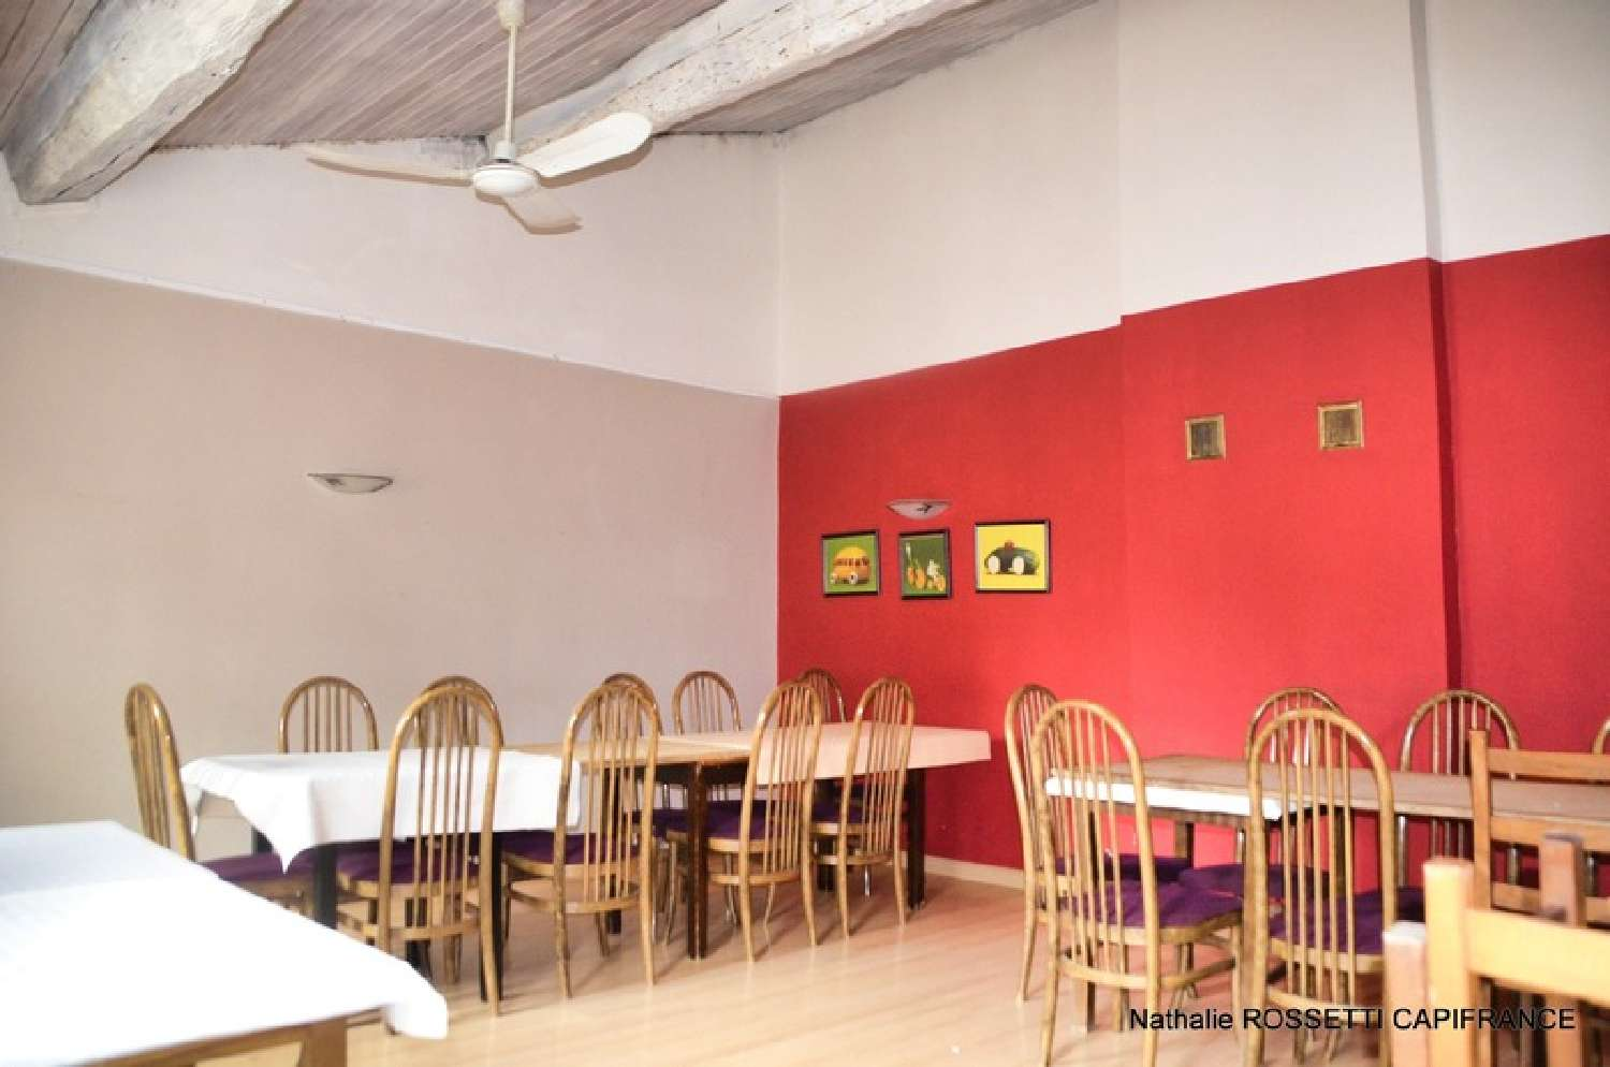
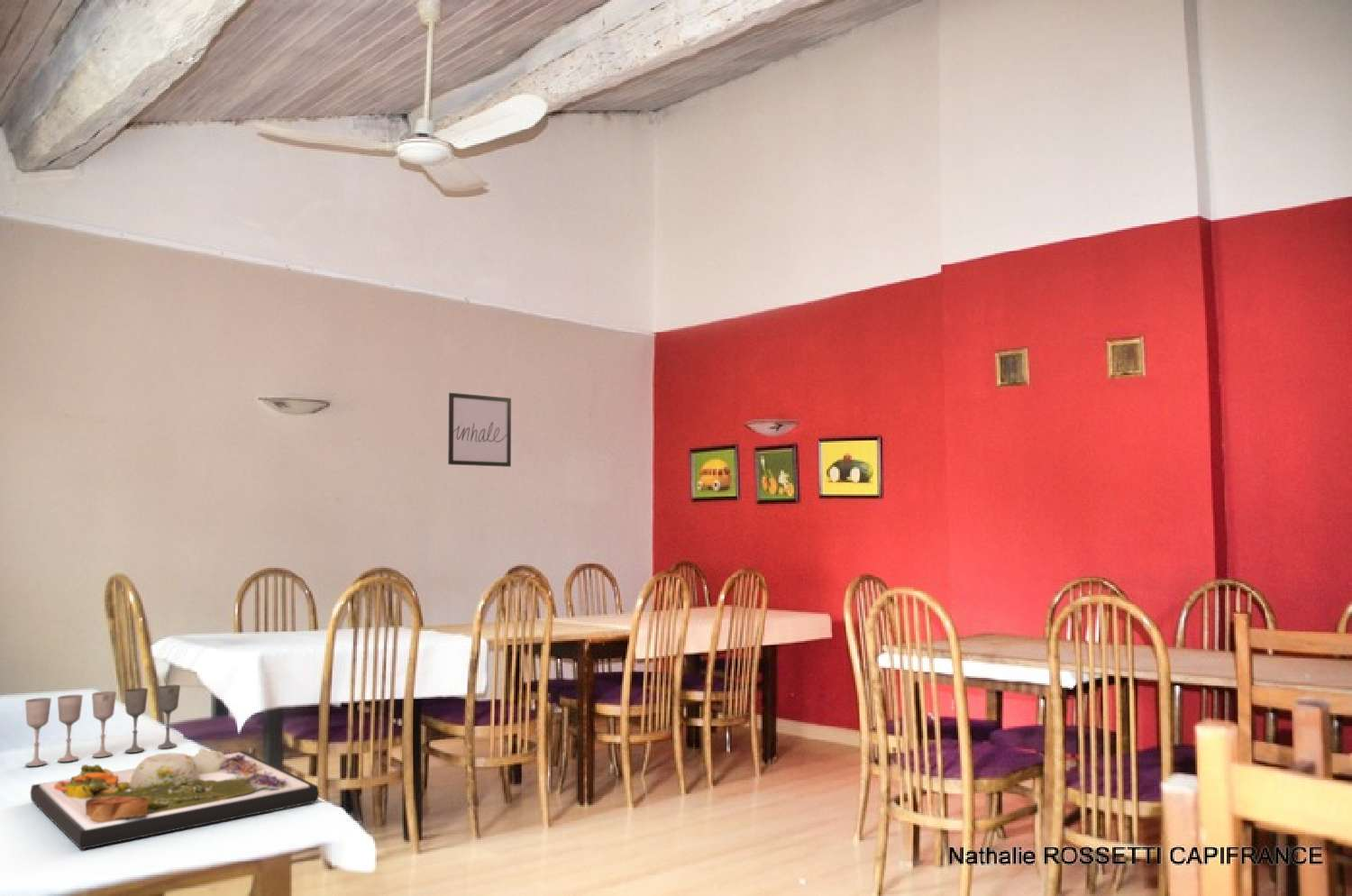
+ dinner plate (174, 782)
+ wall art (480, 430)
+ wine glass (105, 723)
